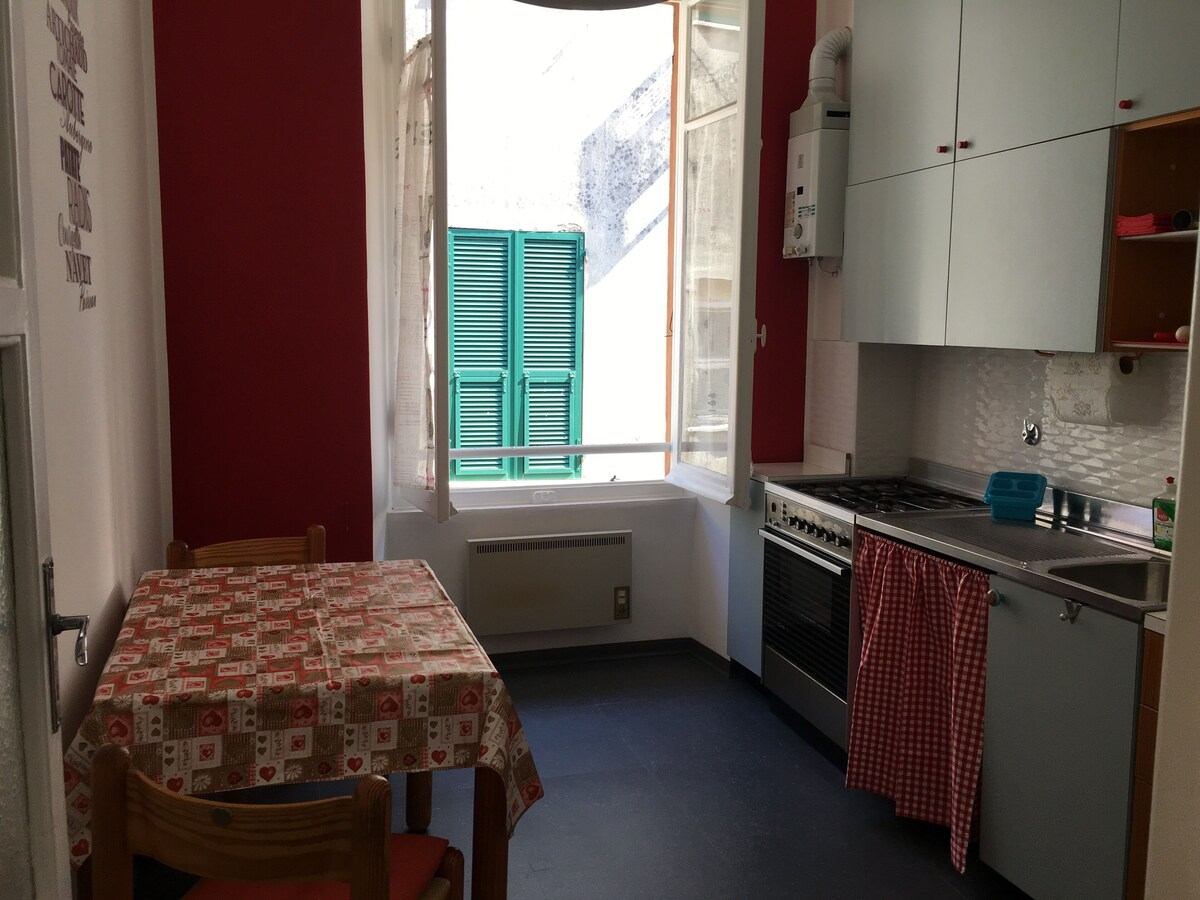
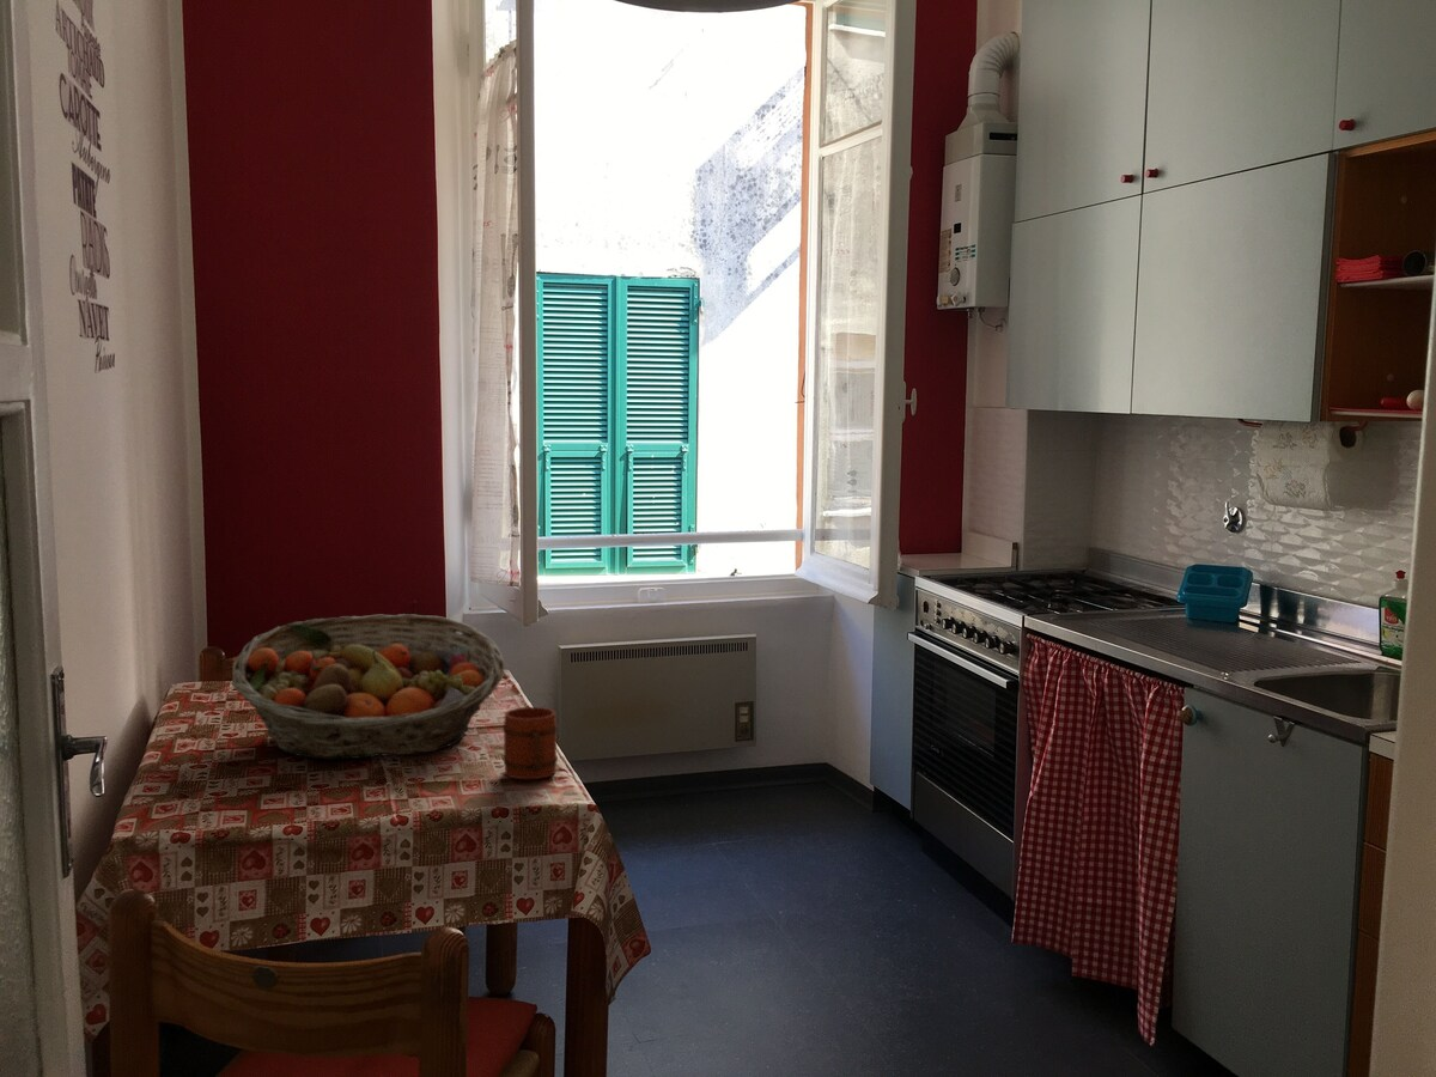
+ fruit basket (371, 683)
+ mug (531, 744)
